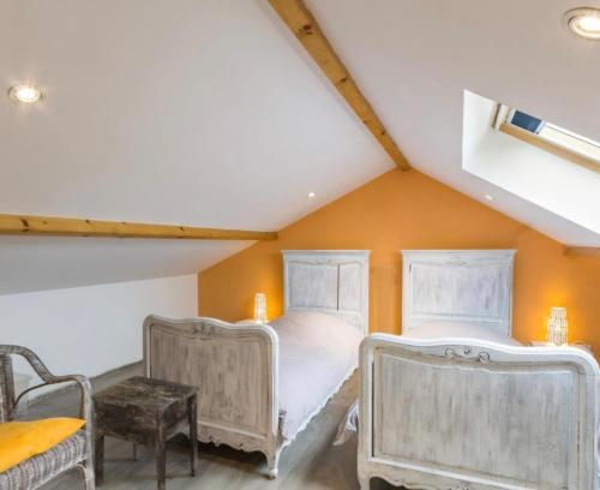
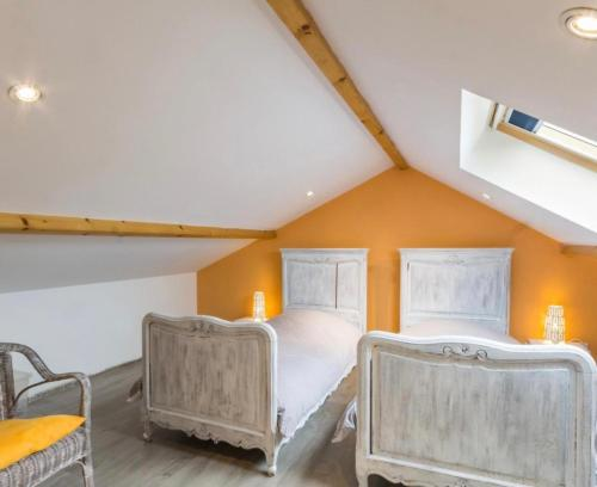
- side table (146, 435)
